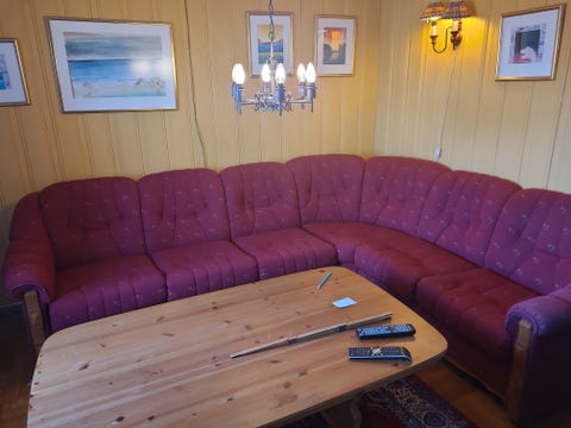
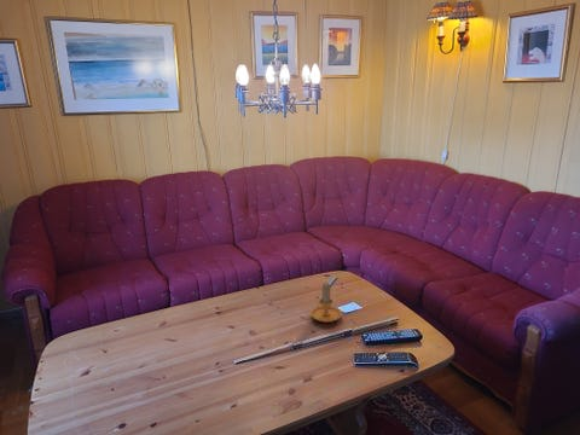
+ candle (324, 298)
